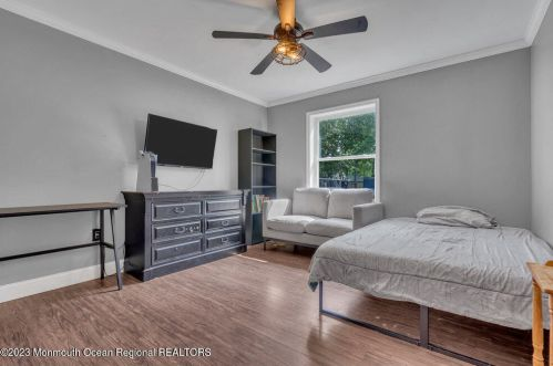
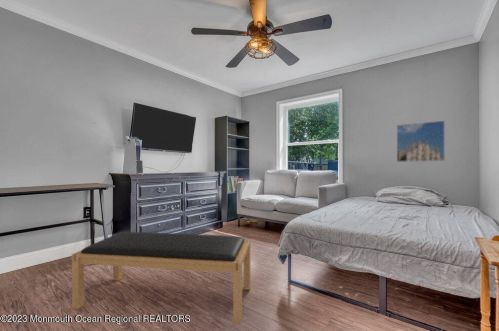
+ bench (168, 268)
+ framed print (419, 142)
